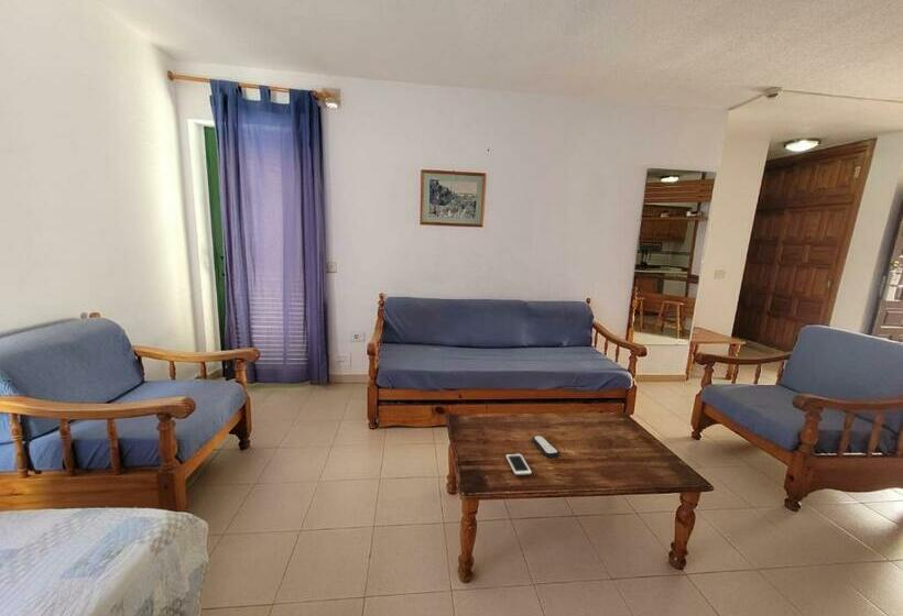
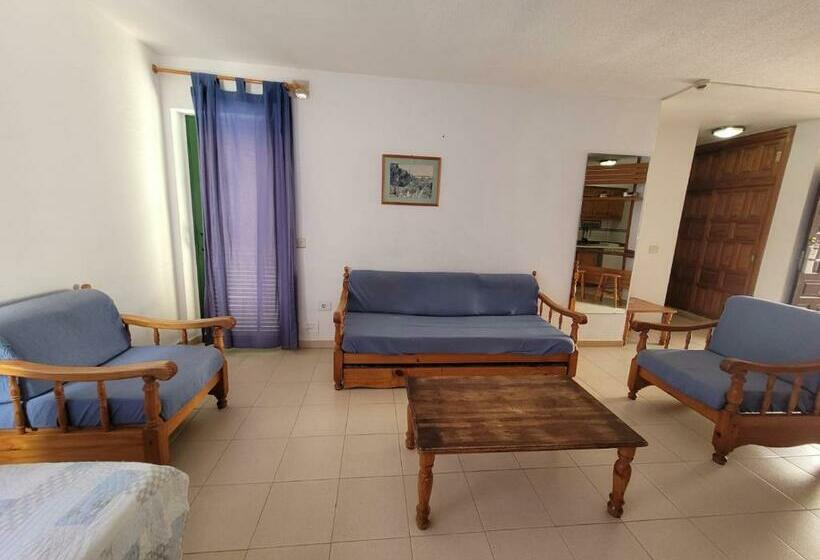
- cell phone (518, 464)
- remote control (544, 446)
